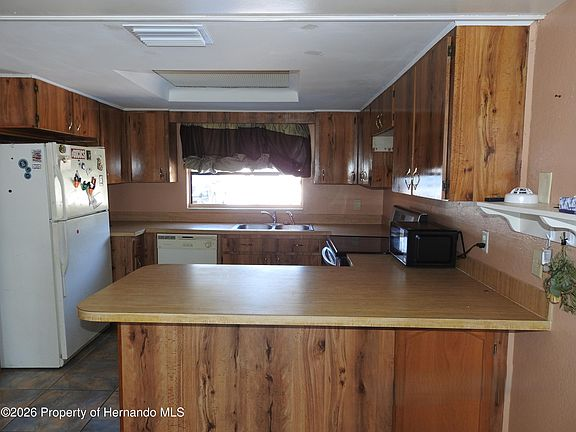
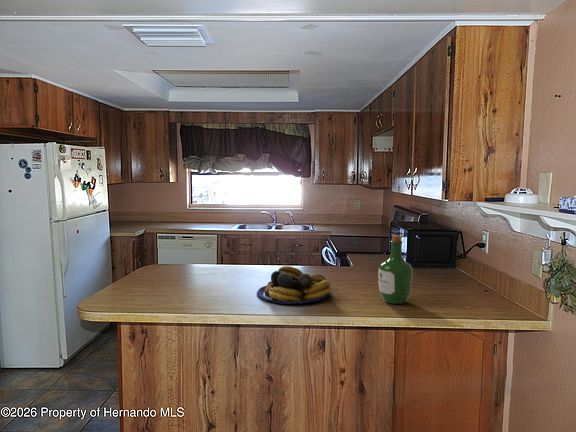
+ wine bottle (395, 268)
+ fruit bowl (293, 280)
